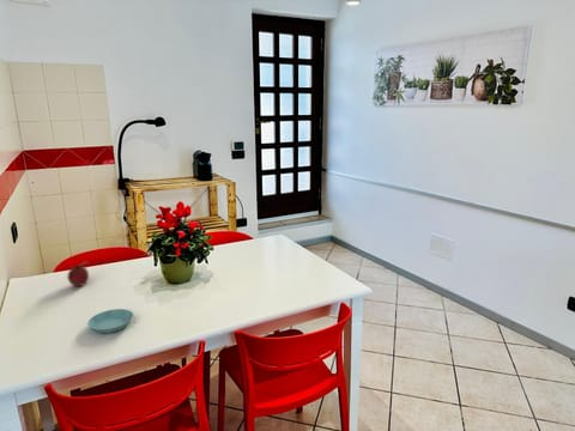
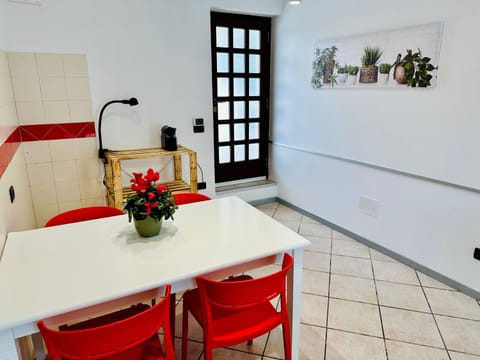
- fruit (79, 273)
- saucer (111, 321)
